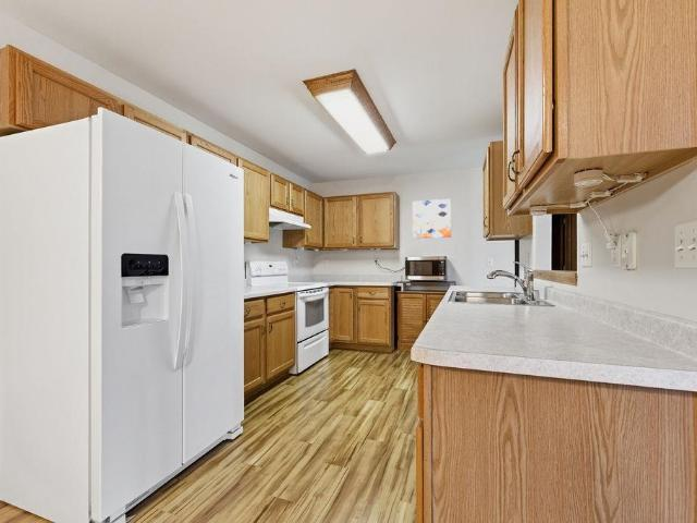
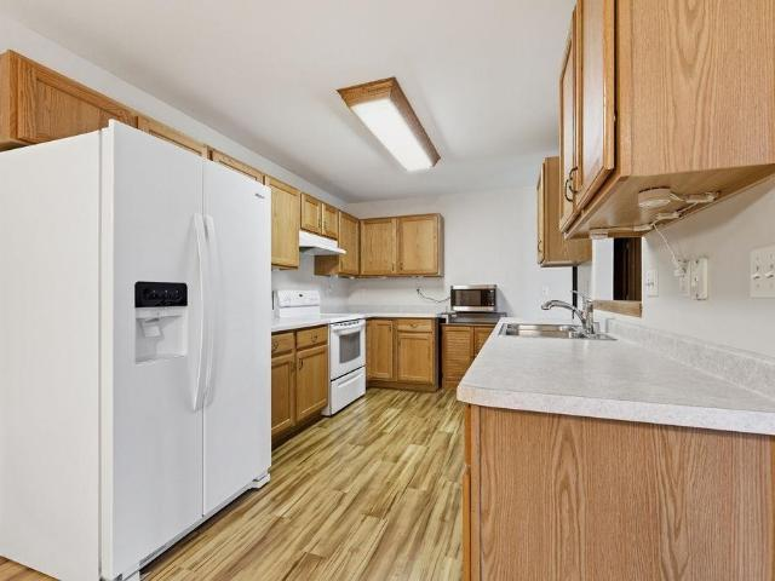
- wall art (431, 219)
